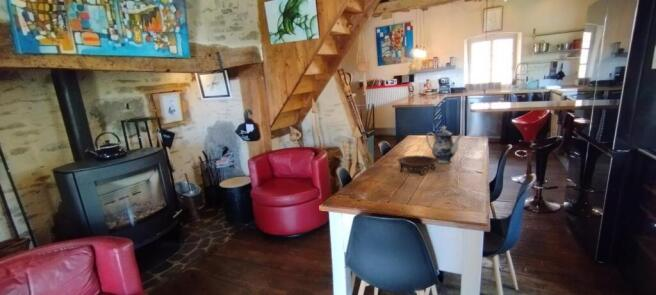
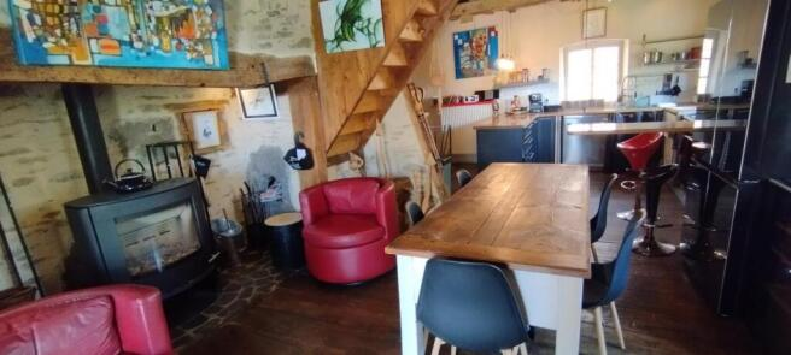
- bowl (417, 164)
- teapot (443, 143)
